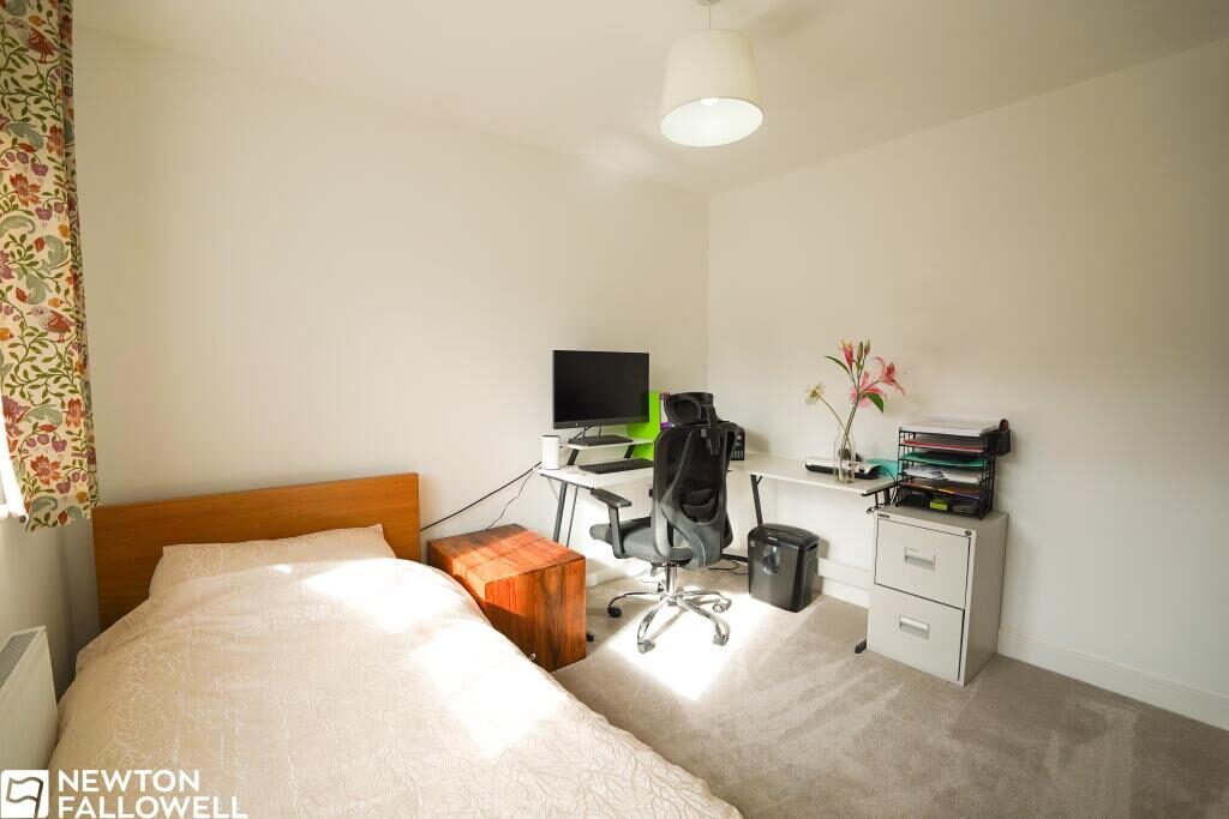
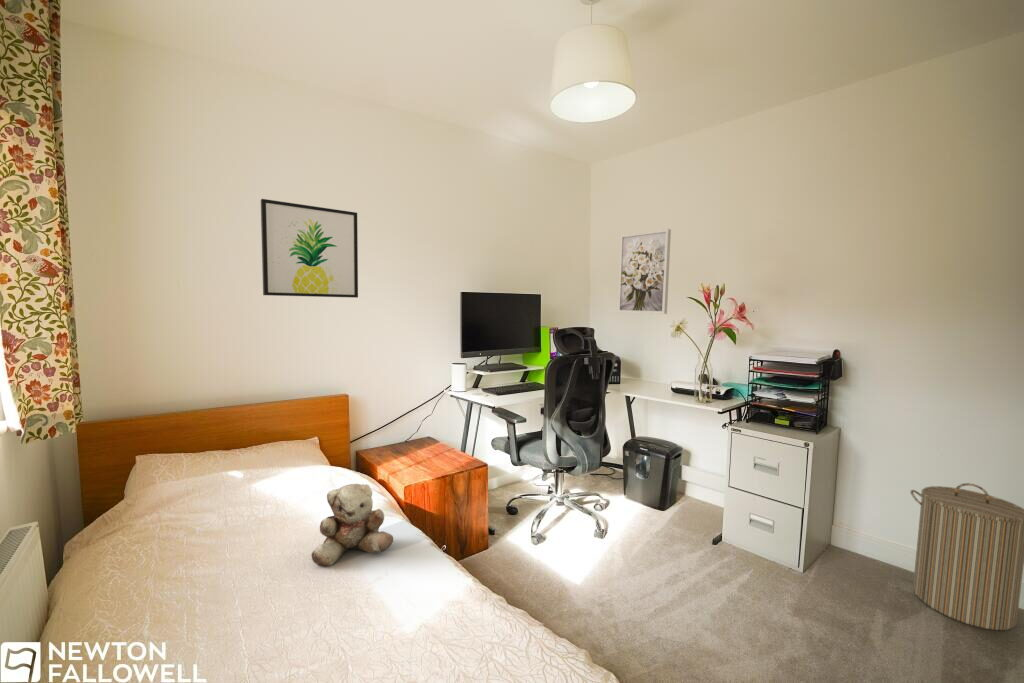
+ laundry hamper (968, 545)
+ wall art (312, 251)
+ wall art (642, 273)
+ teddy bear (351, 522)
